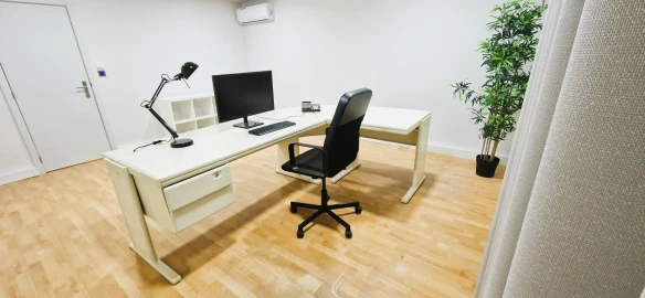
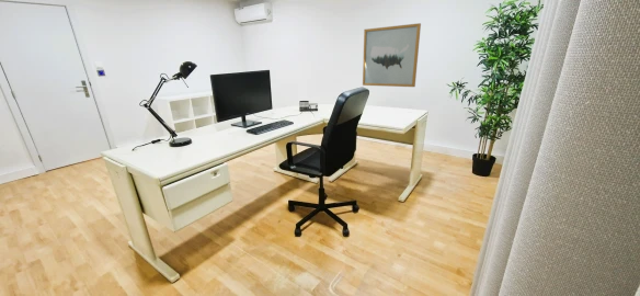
+ wall art (388, 57)
